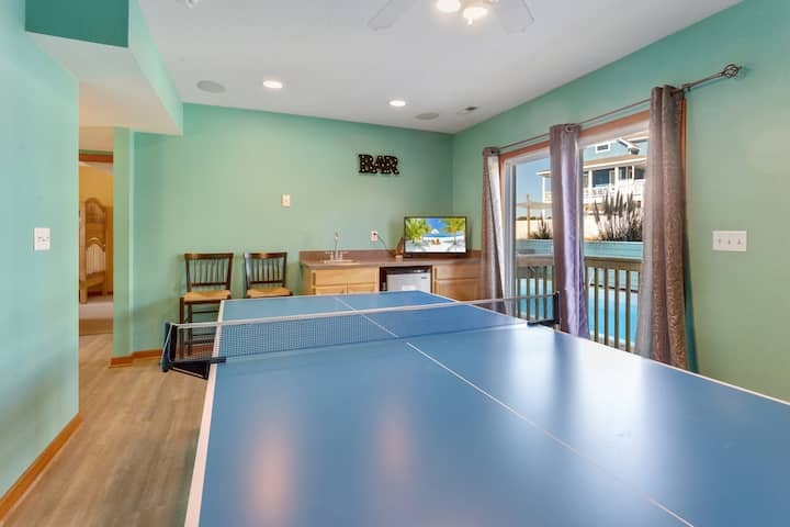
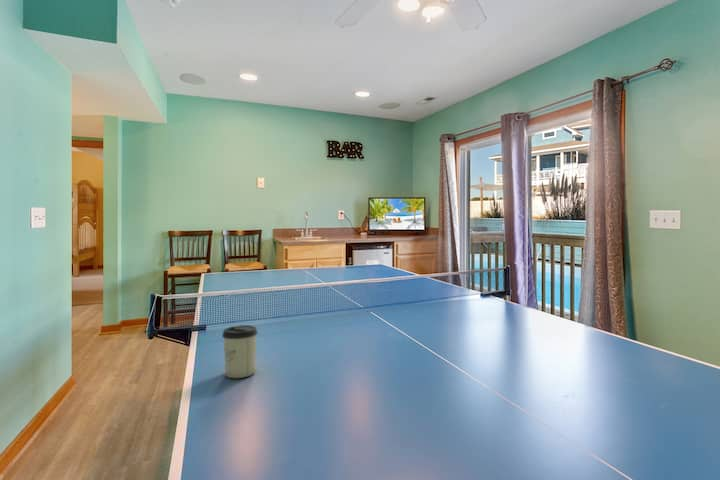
+ cup (240, 350)
